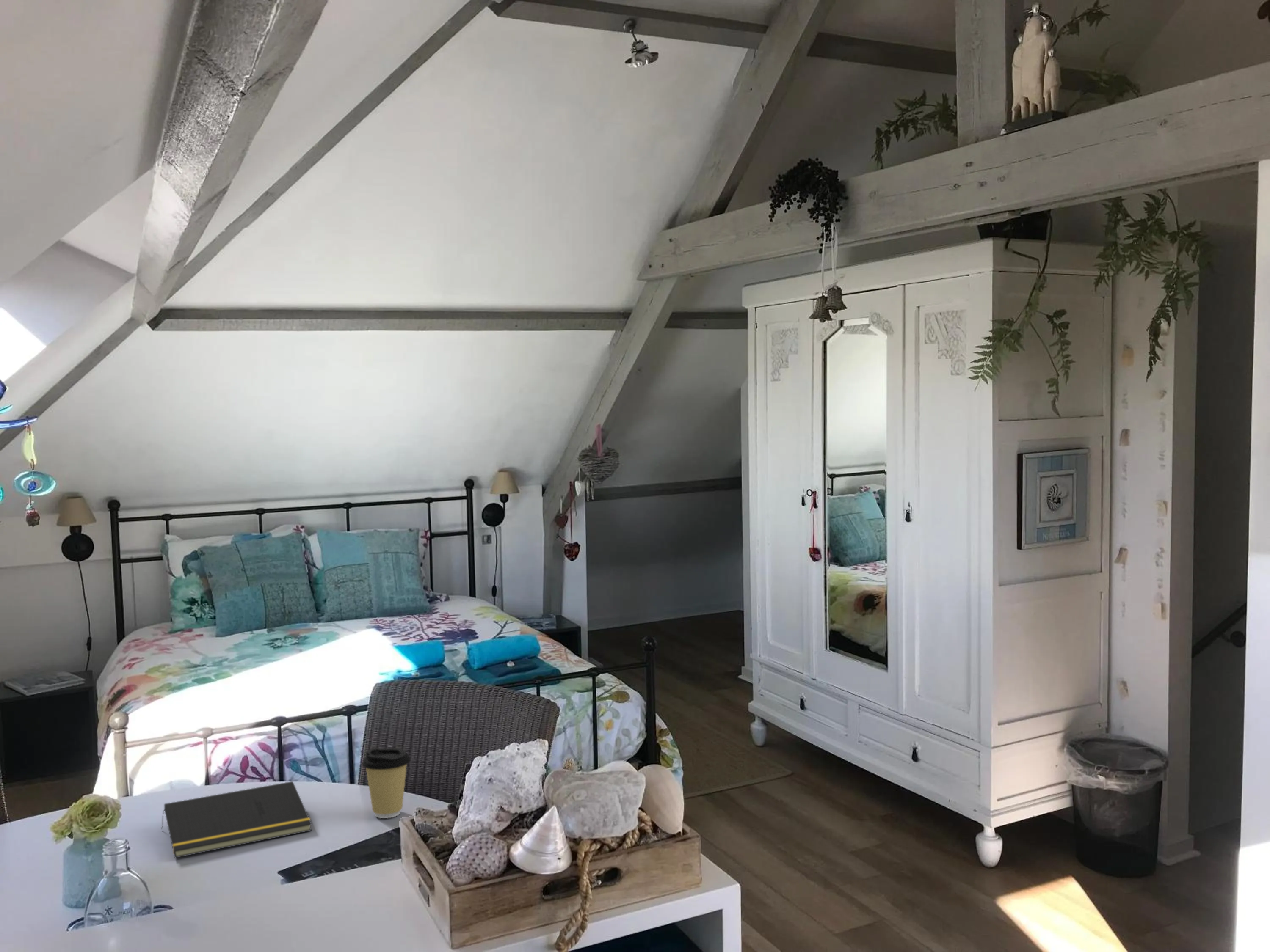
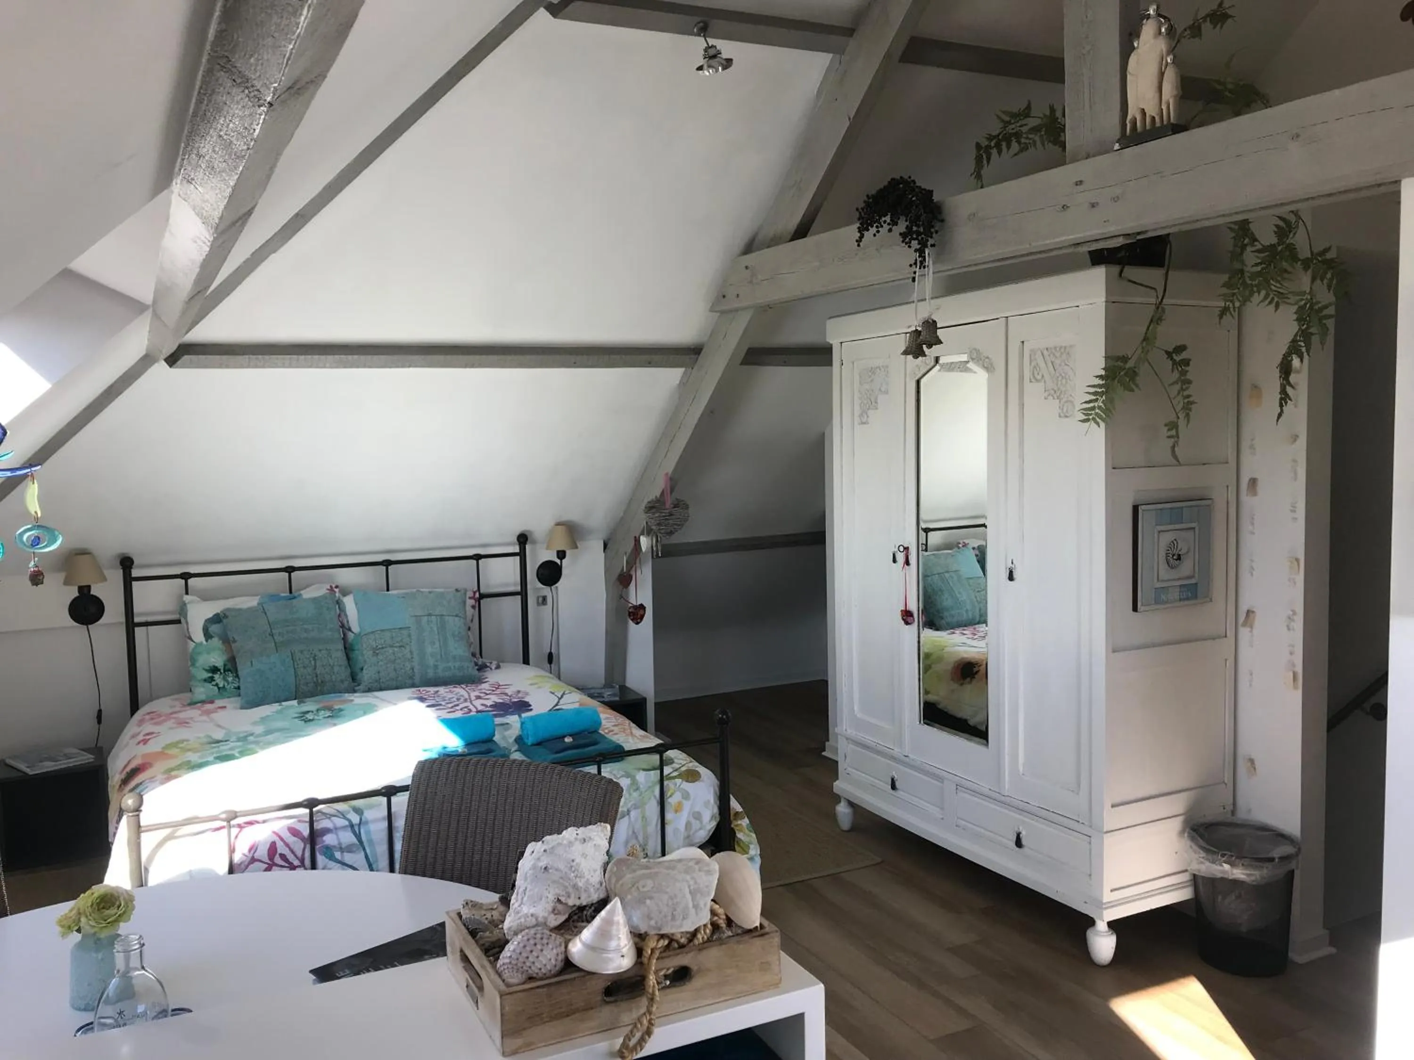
- coffee cup (387, 782)
- notepad (237, 817)
